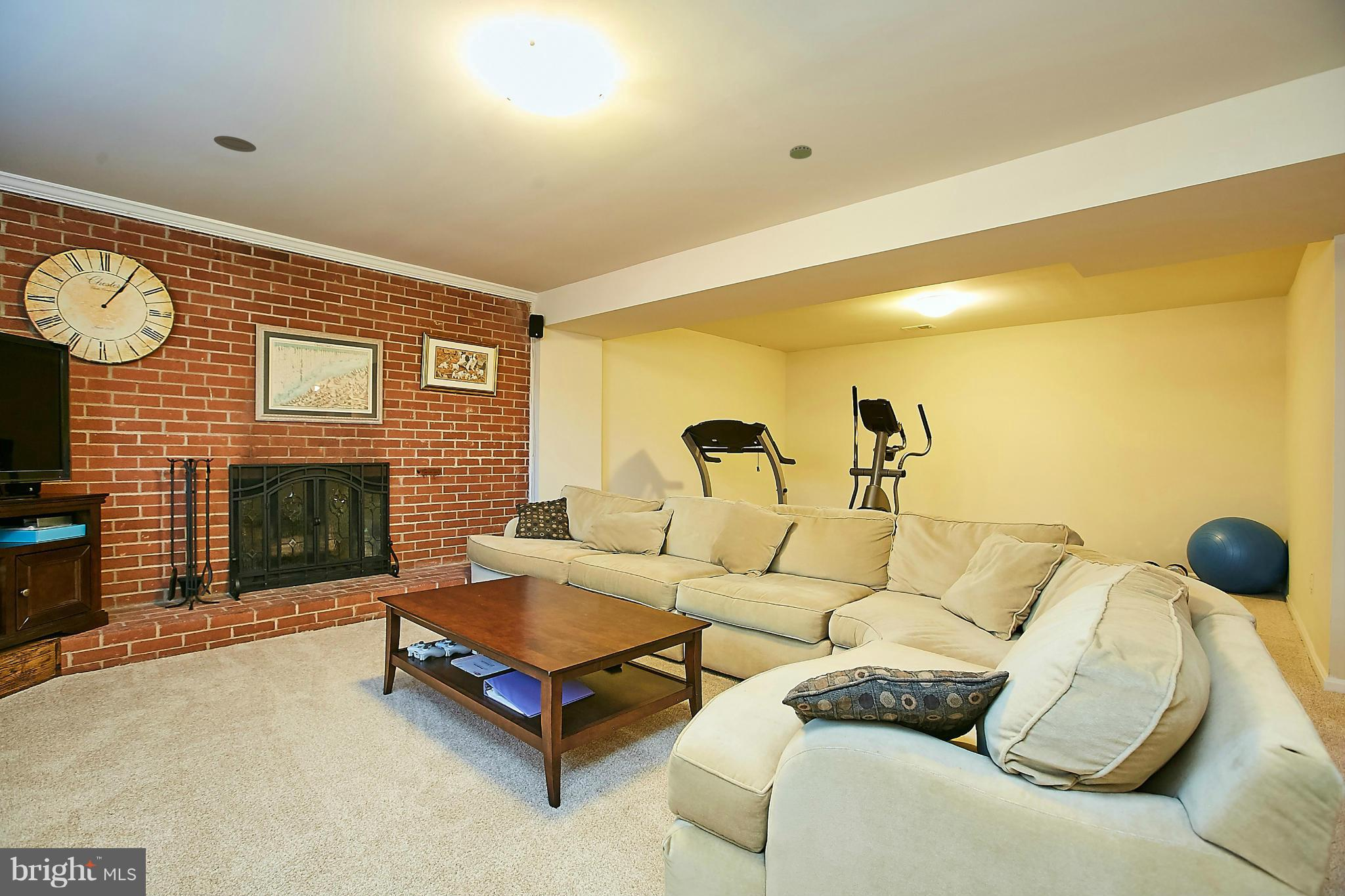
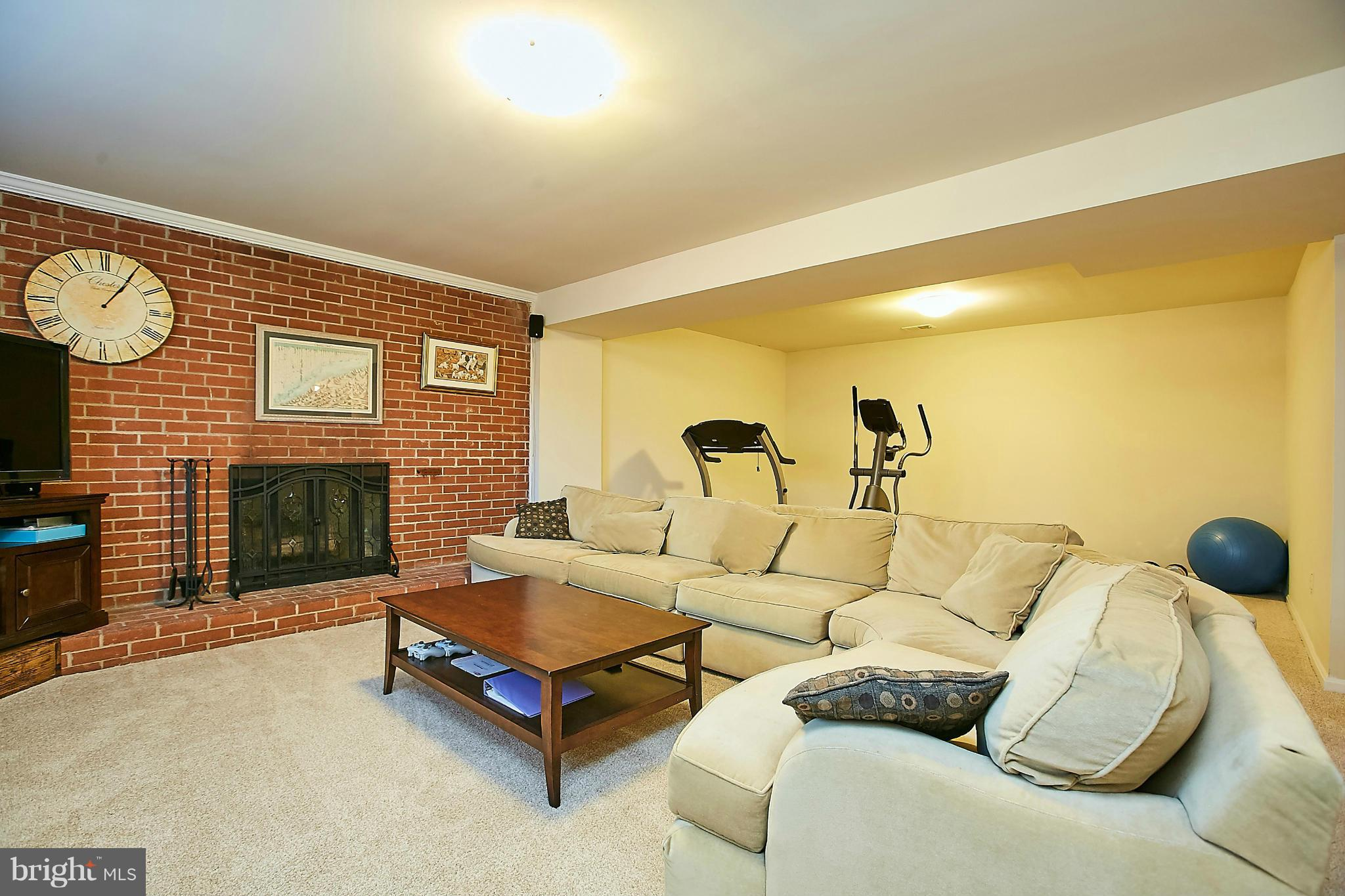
- smoke detector (801, 152)
- recessed light (235, 142)
